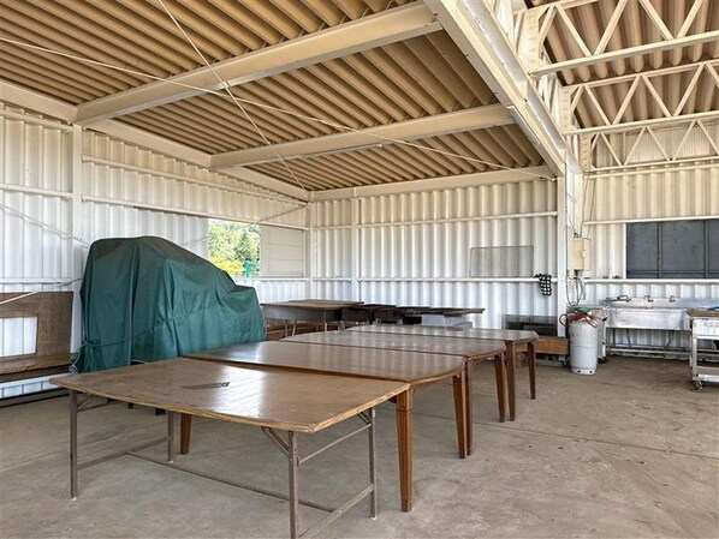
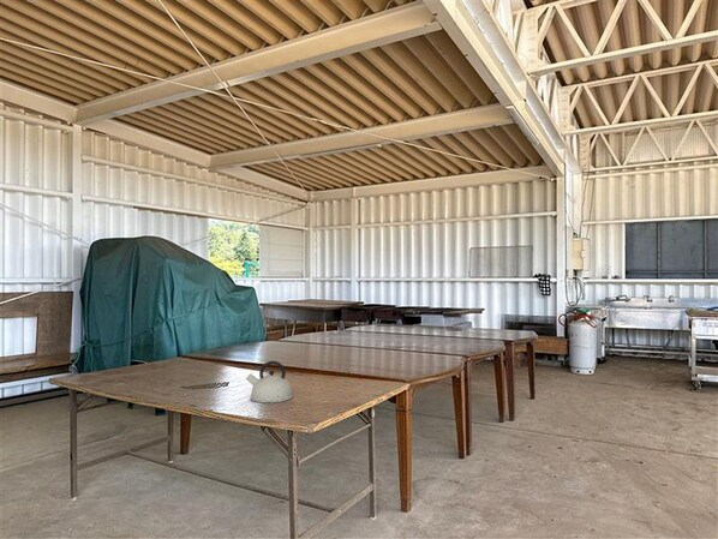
+ kettle (269, 379)
